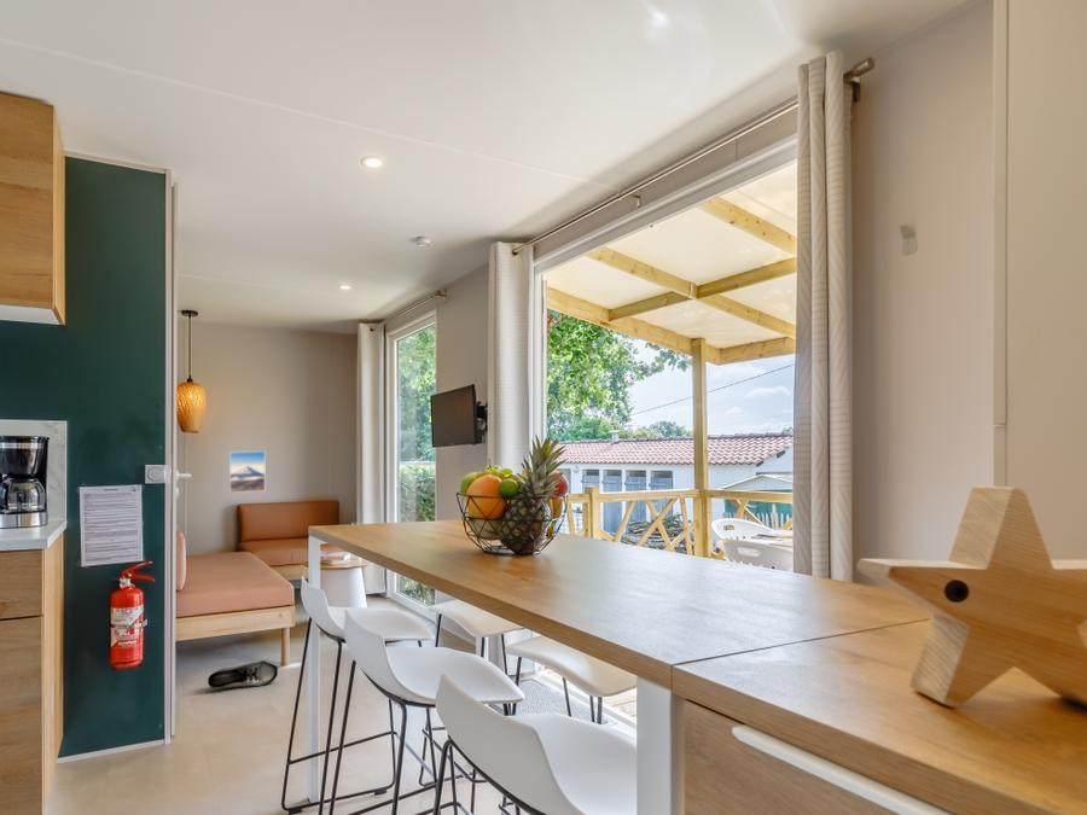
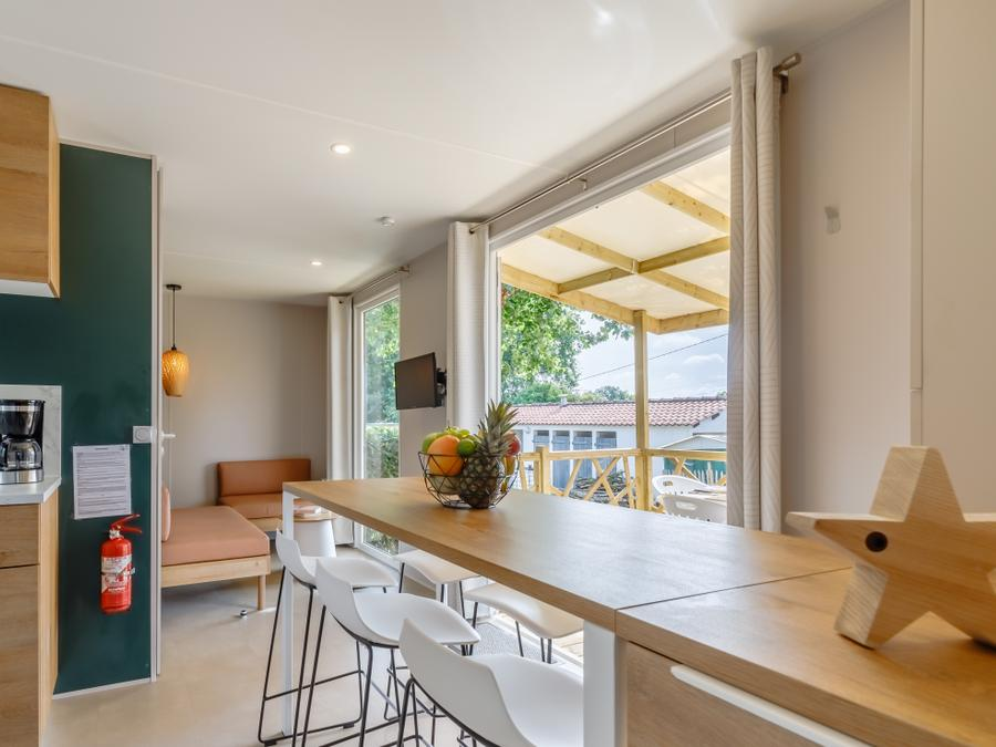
- shoe (242, 673)
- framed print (246, 471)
